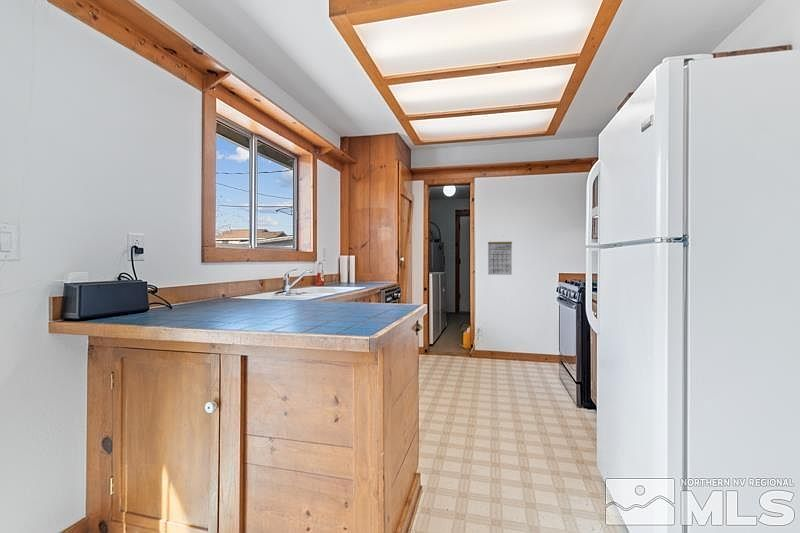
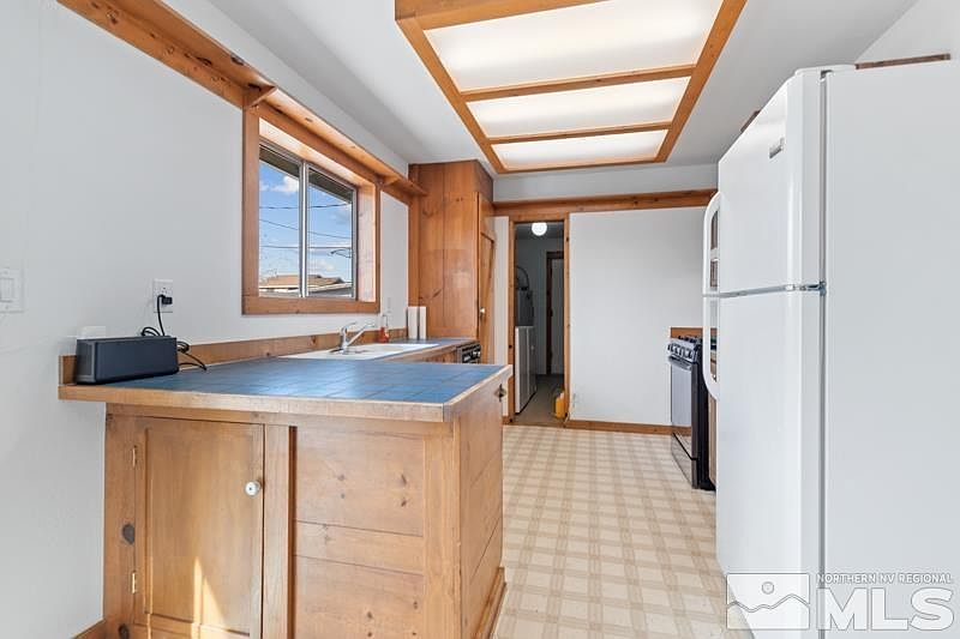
- calendar (499, 254)
